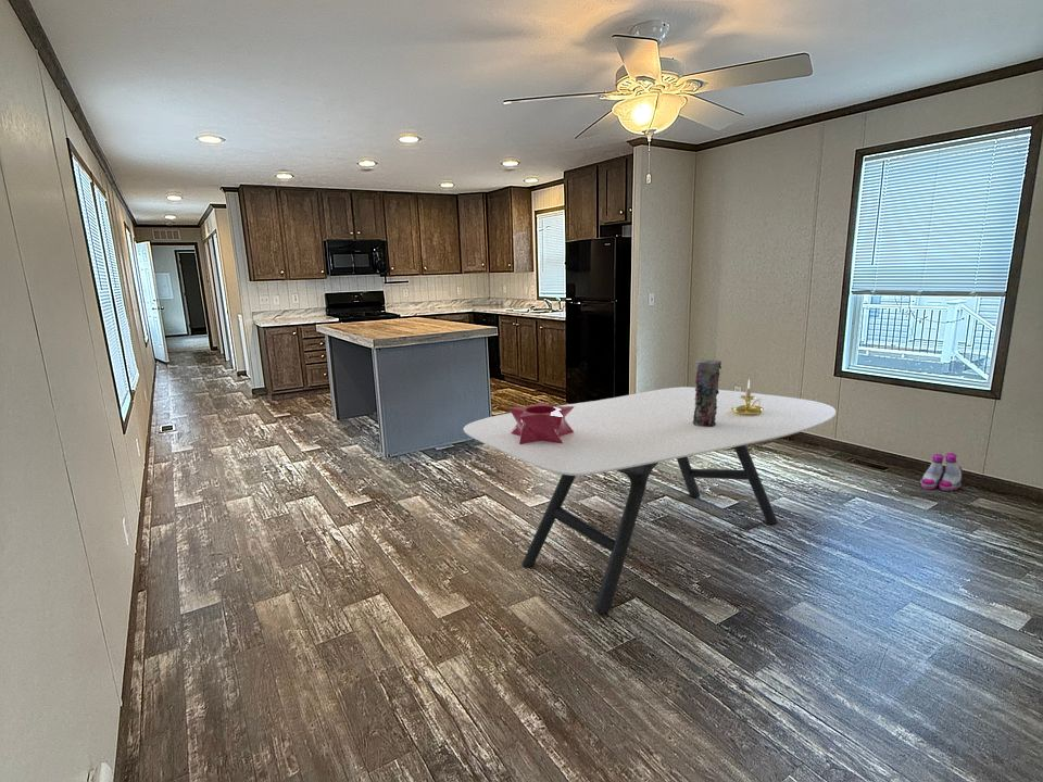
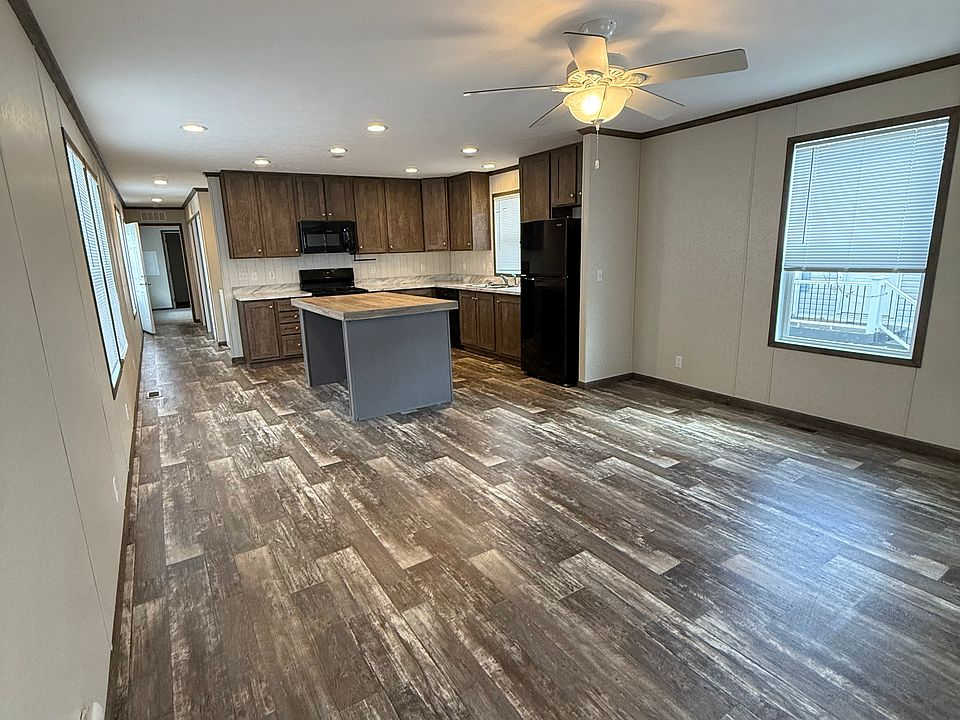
- vase (706, 392)
- boots (942, 469)
- dining table (648, 477)
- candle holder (544, 421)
- candle holder (750, 394)
